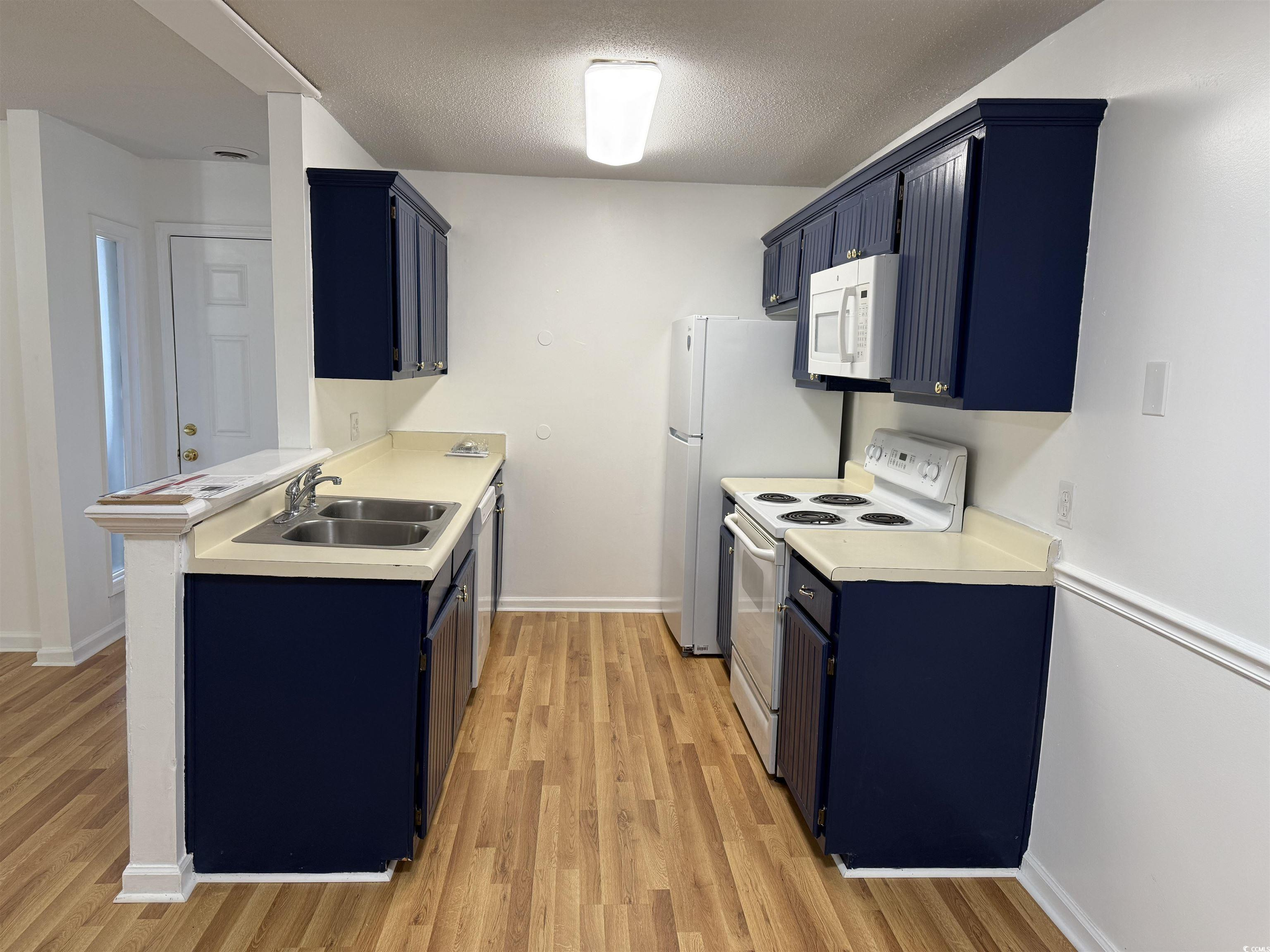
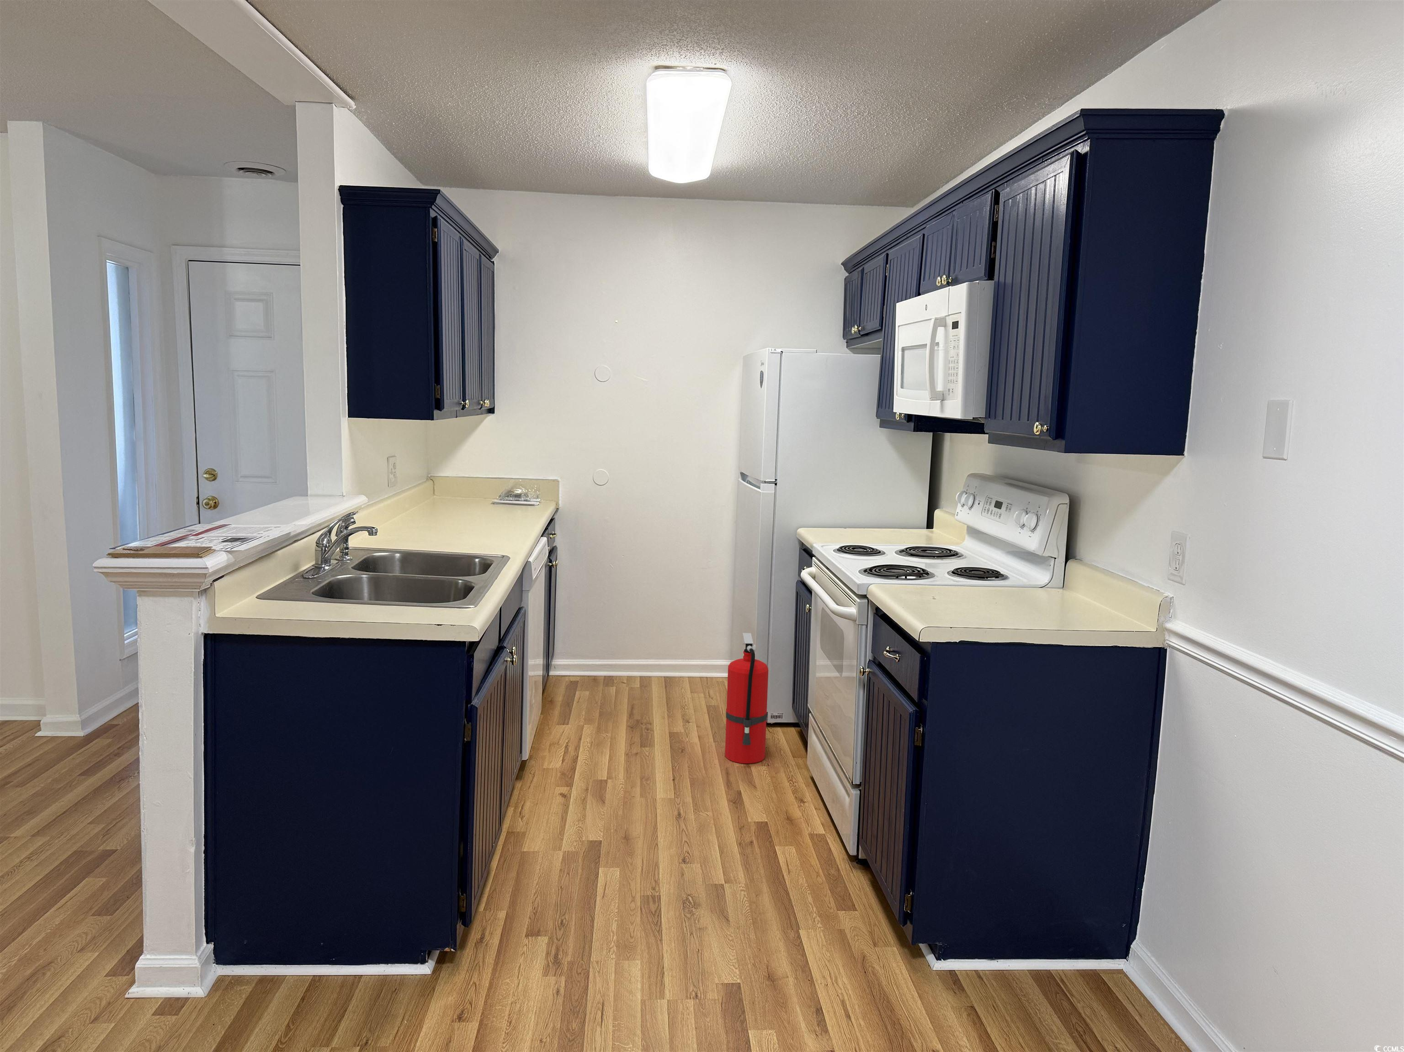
+ fire extinguisher (747, 698)
